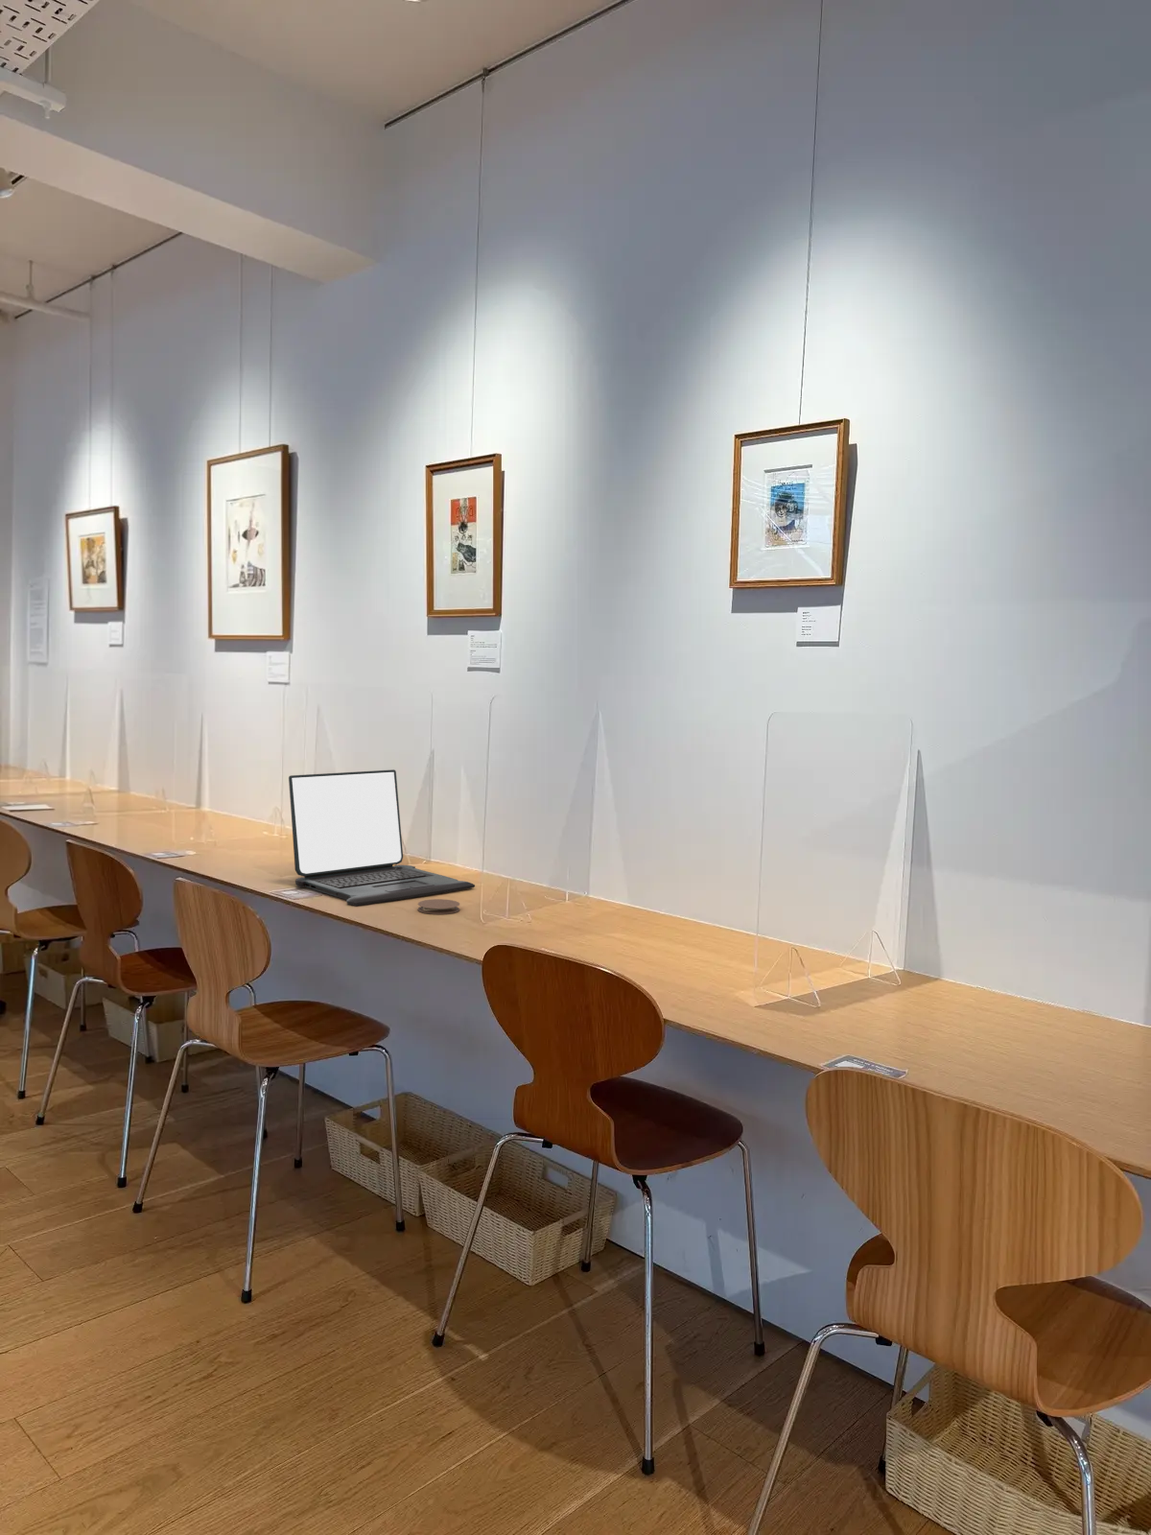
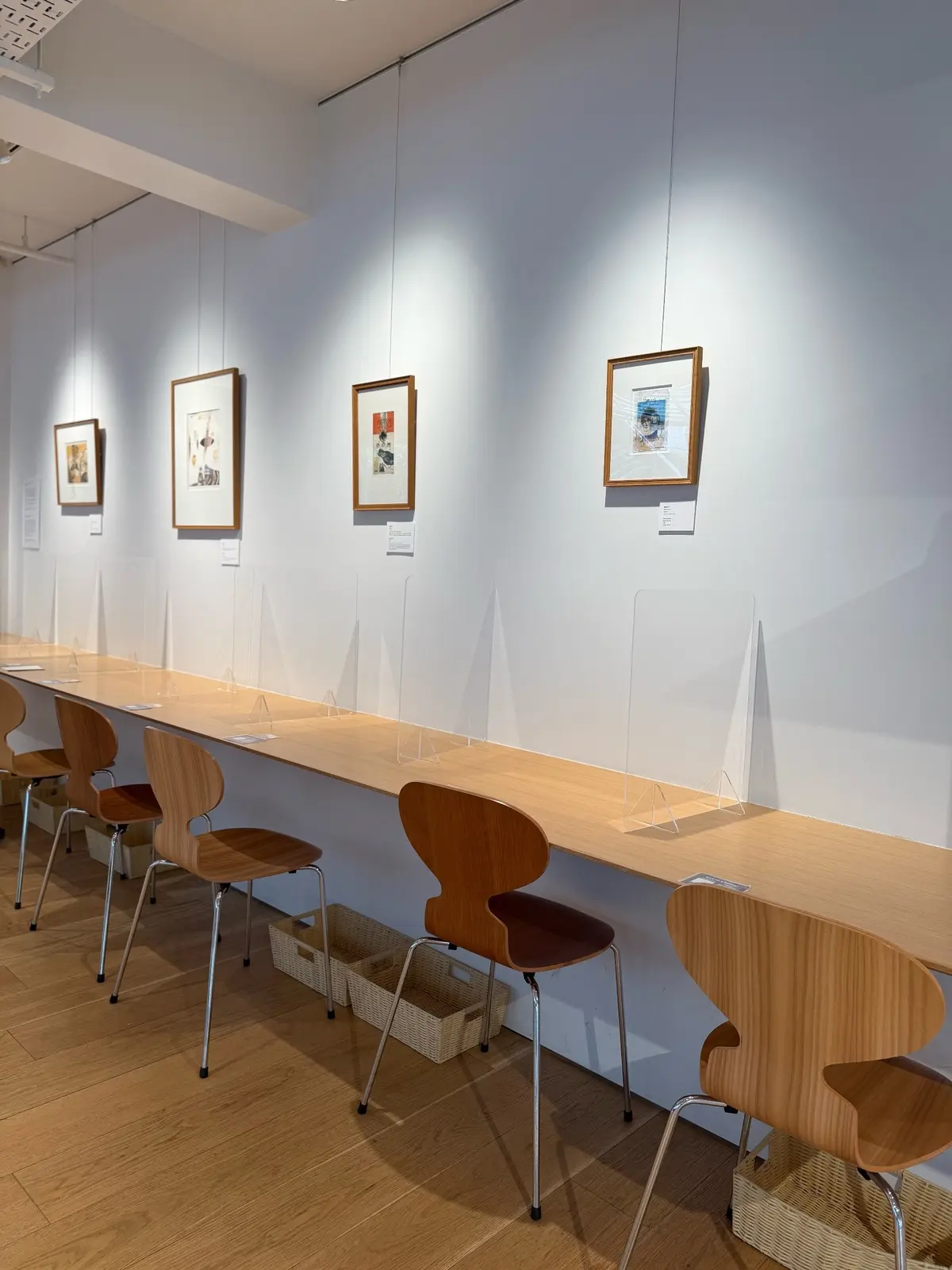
- laptop (380, 833)
- coaster (439, 905)
